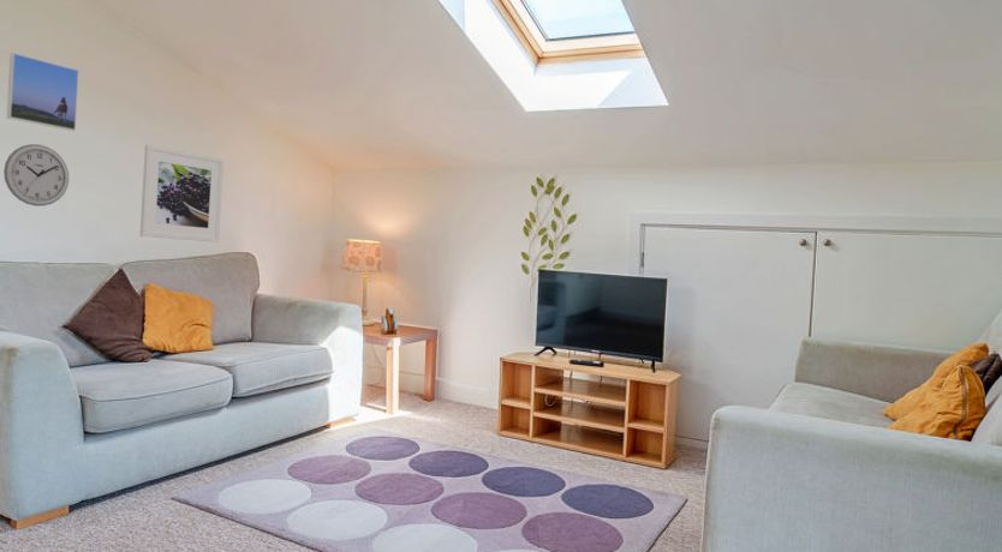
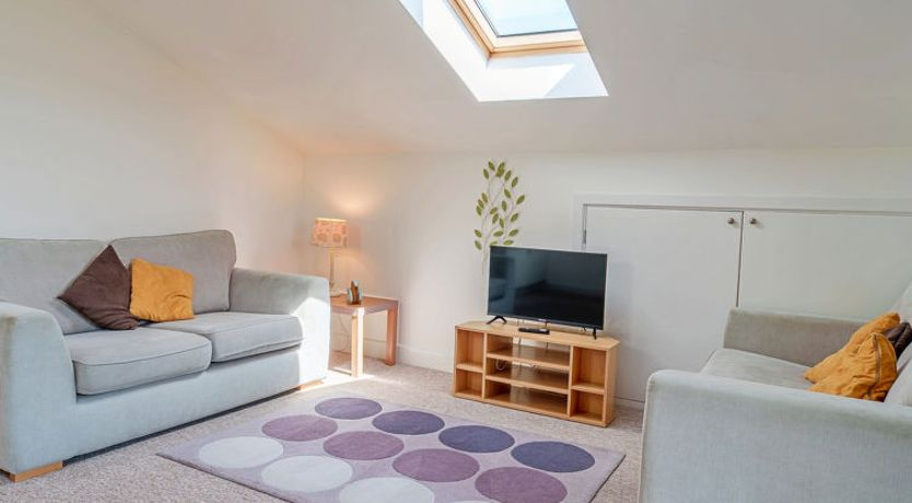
- wall clock (37, 175)
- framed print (43, 92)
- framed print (184, 196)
